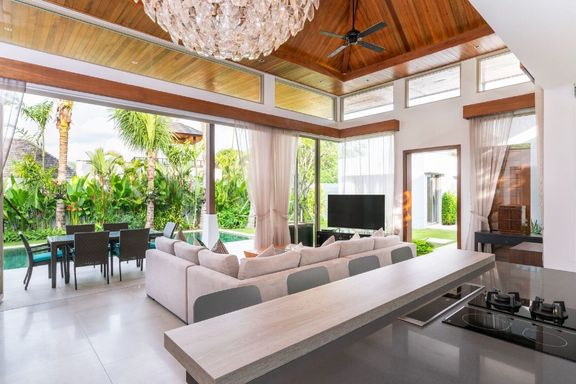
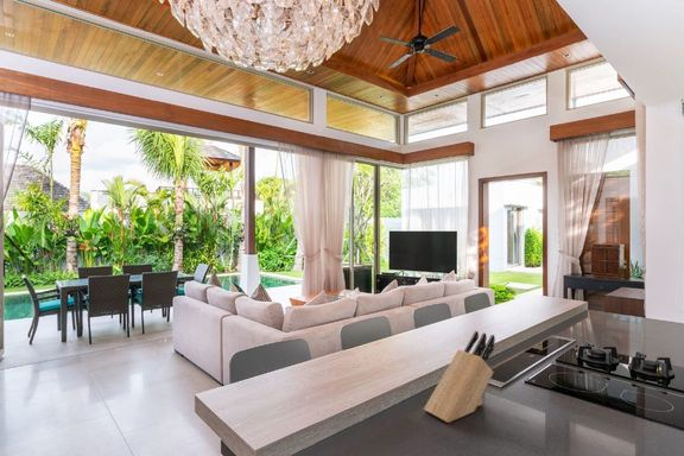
+ knife block (463, 372)
